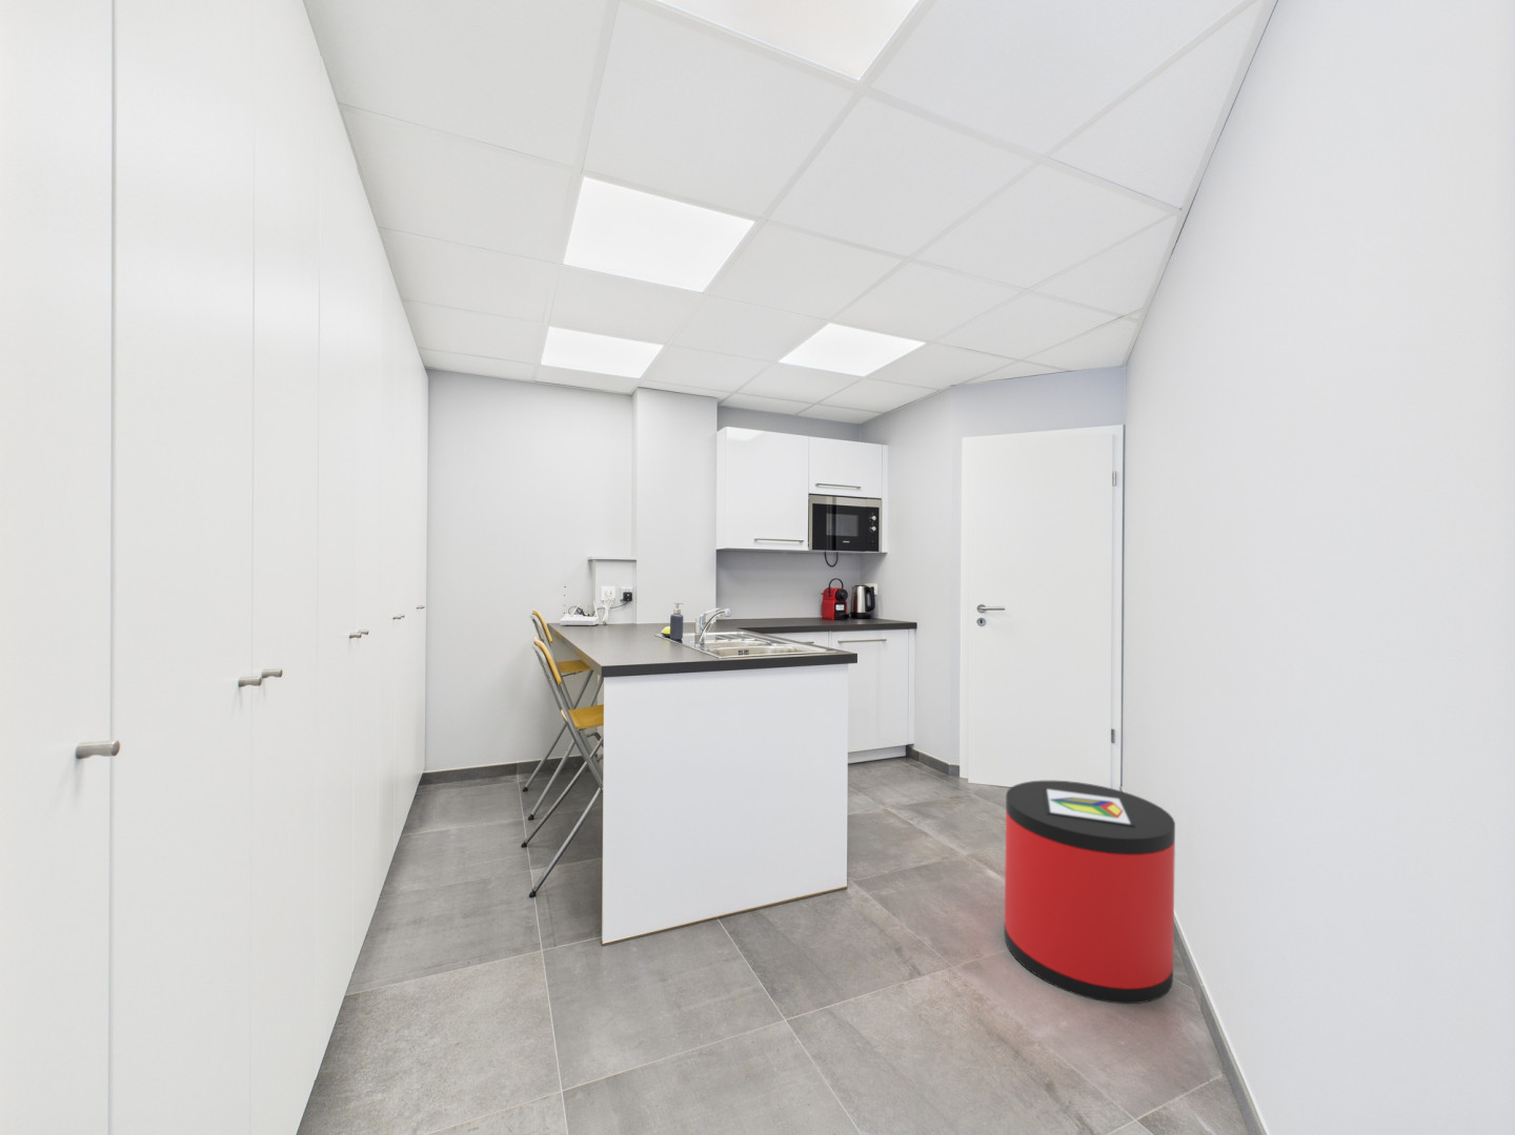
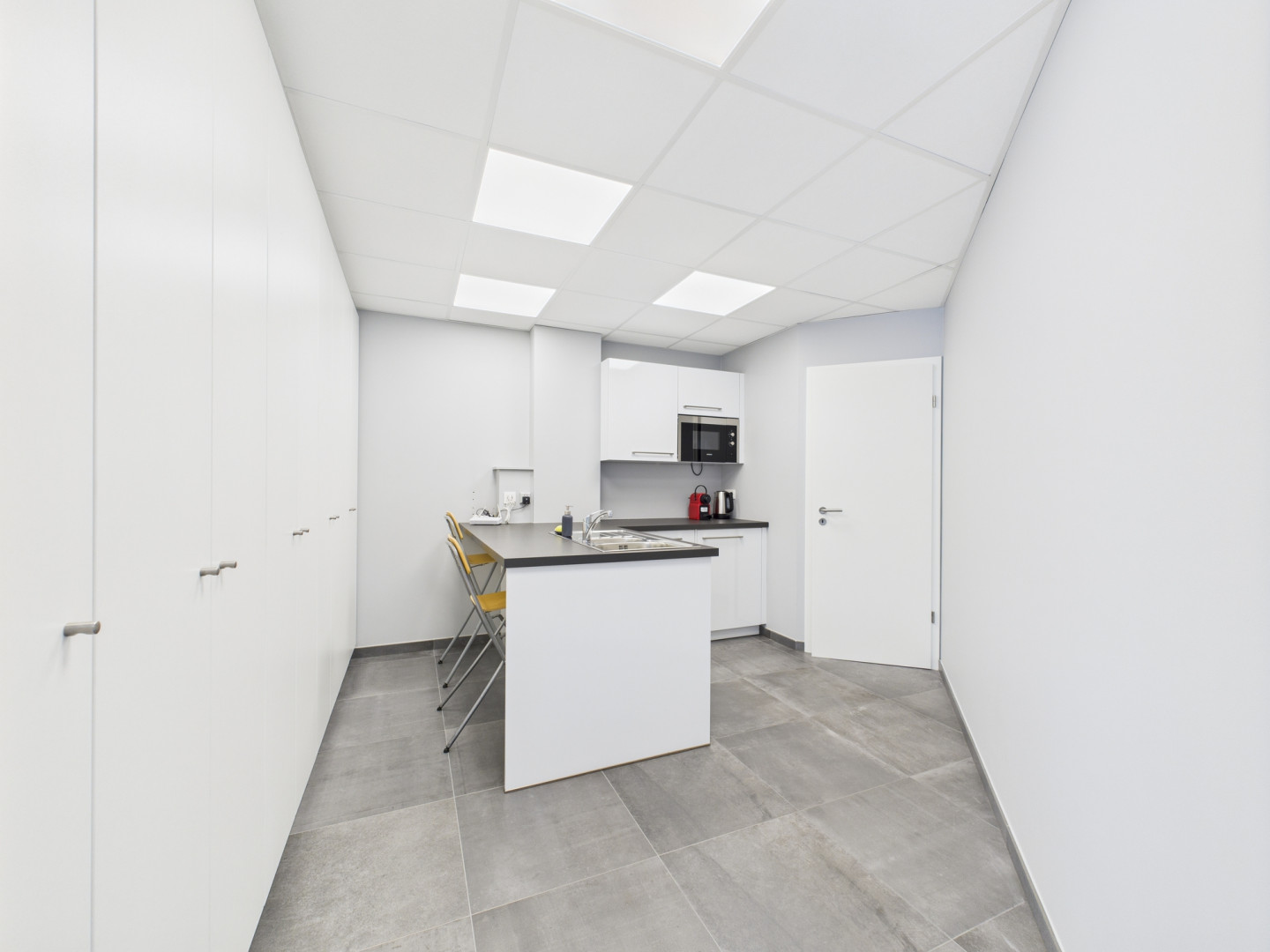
- trash can (1084, 879)
